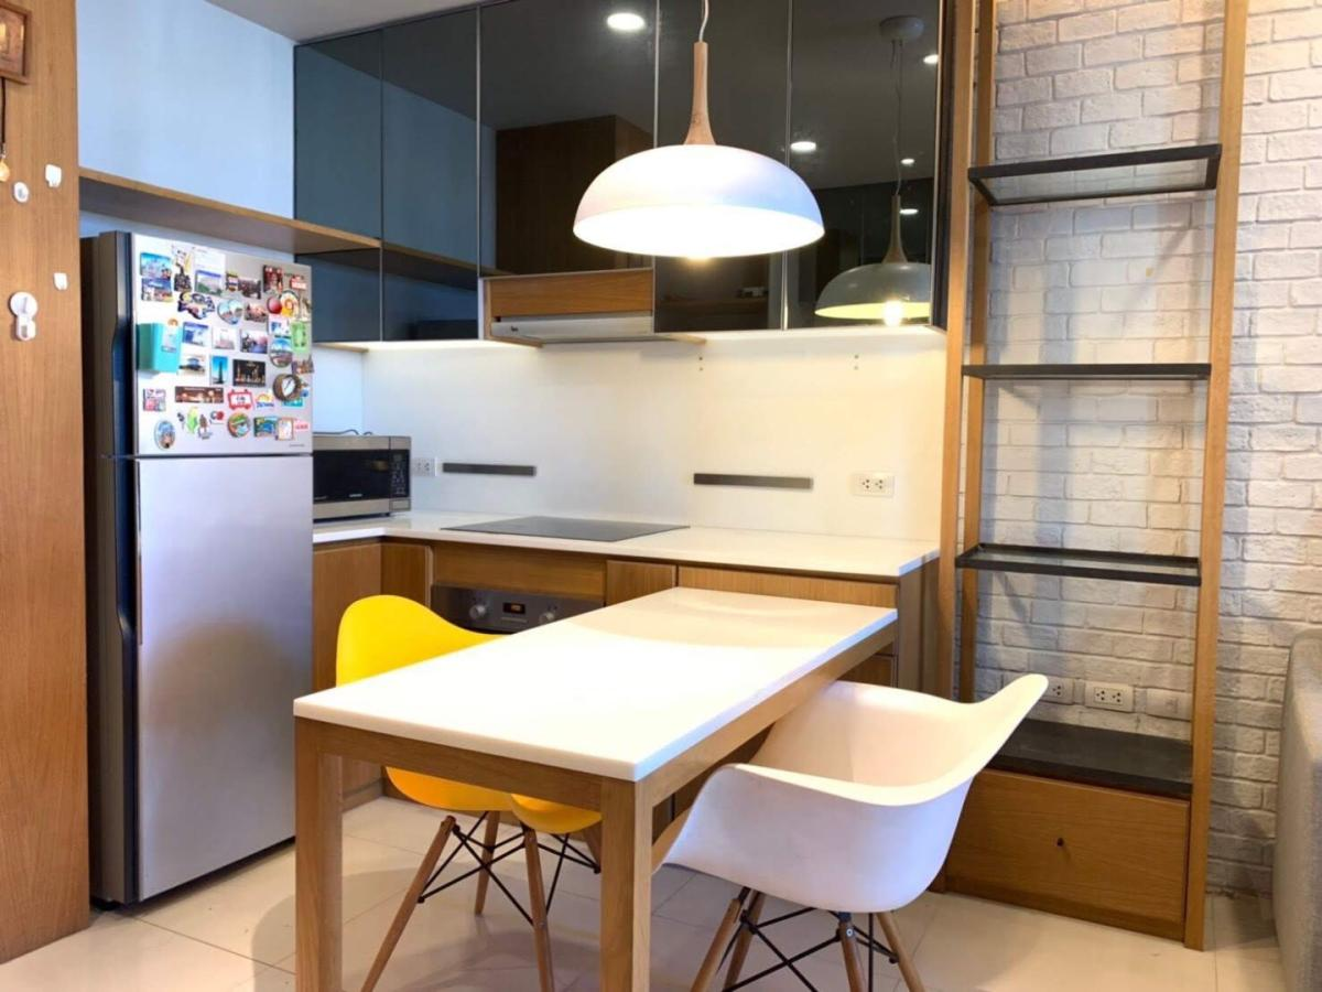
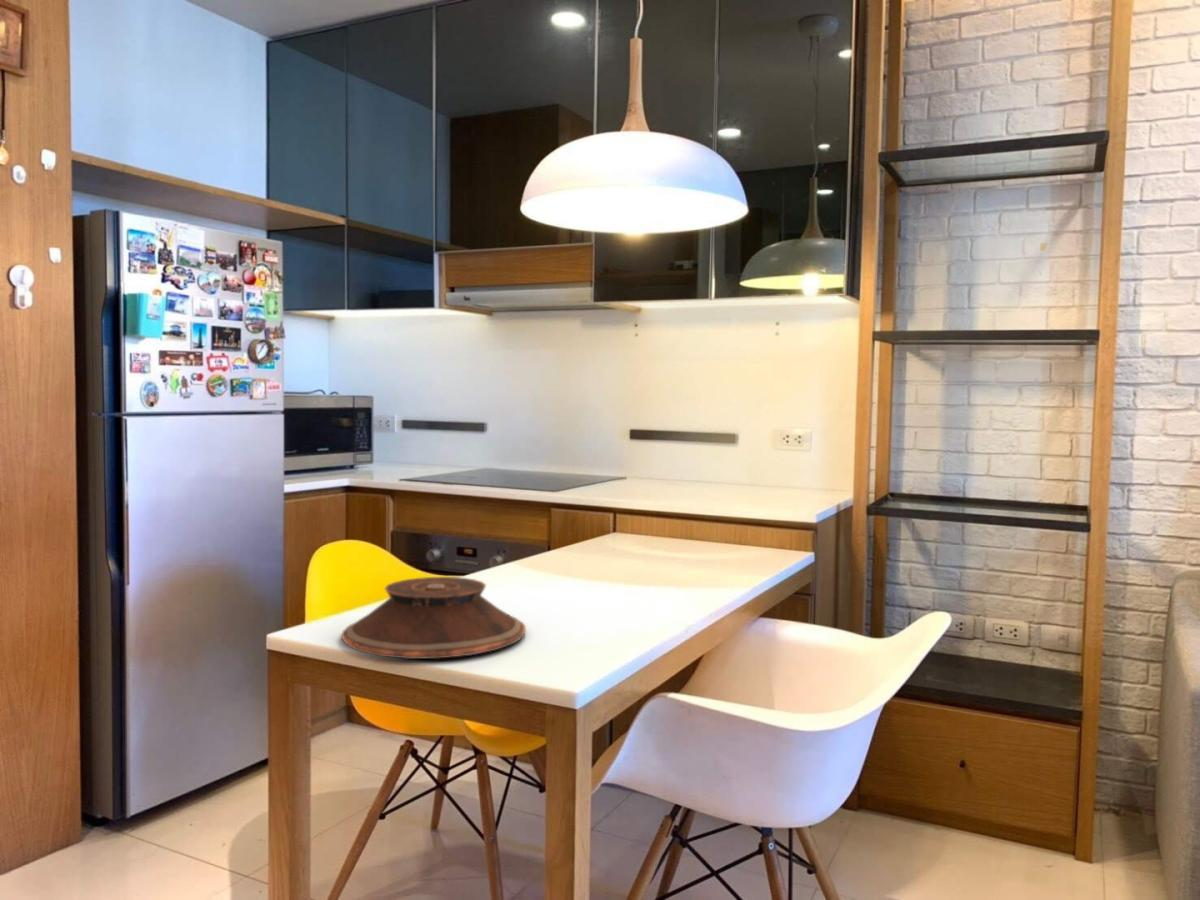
+ plate (435, 609)
